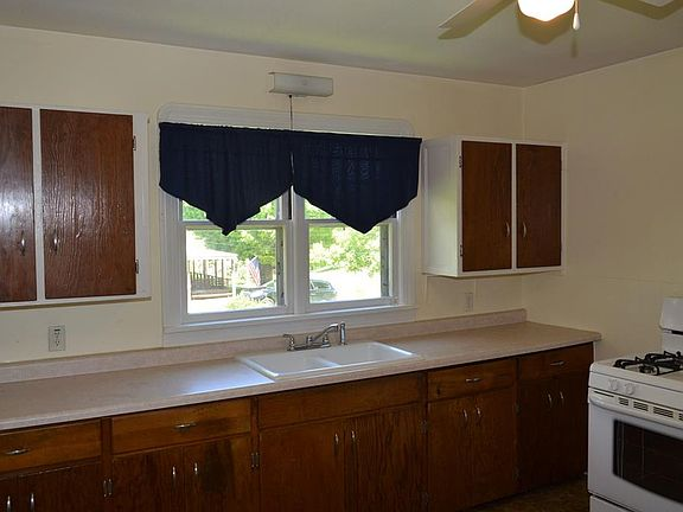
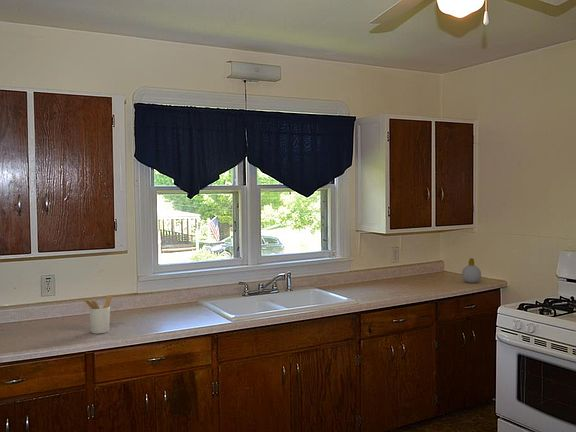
+ soap bottle (471, 270)
+ utensil holder (97, 314)
